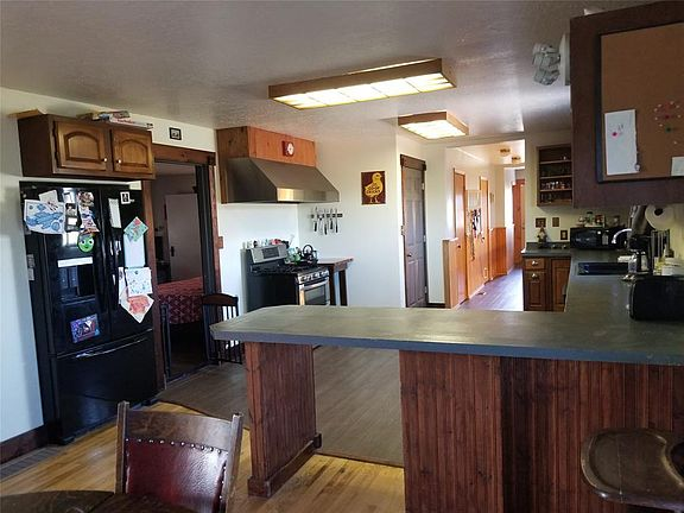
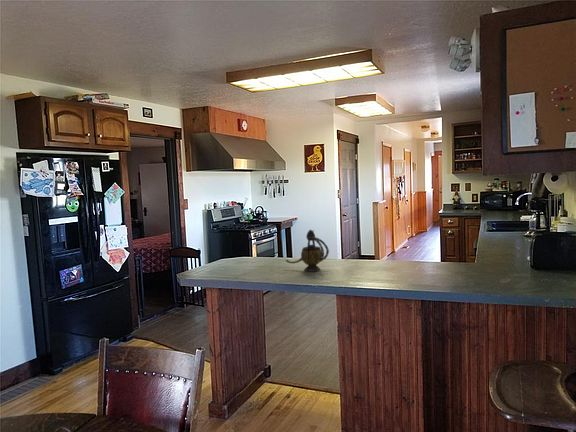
+ teapot (305, 249)
